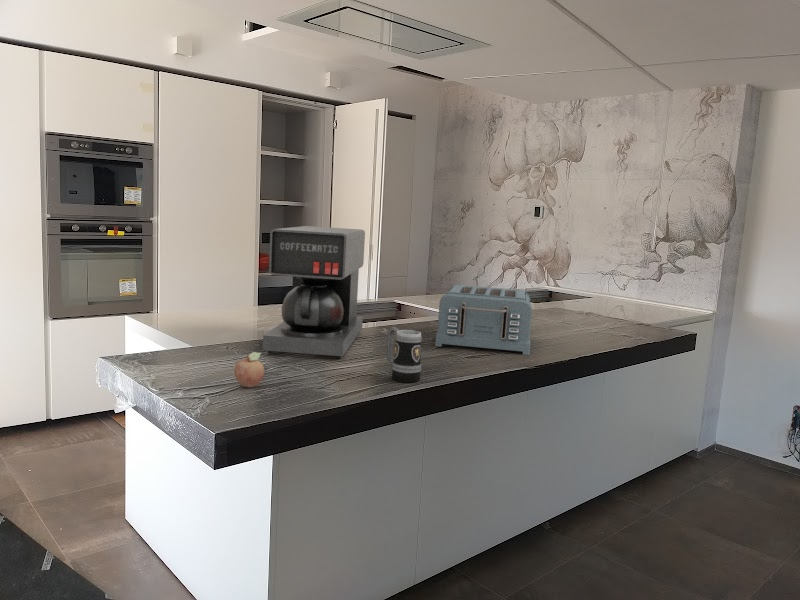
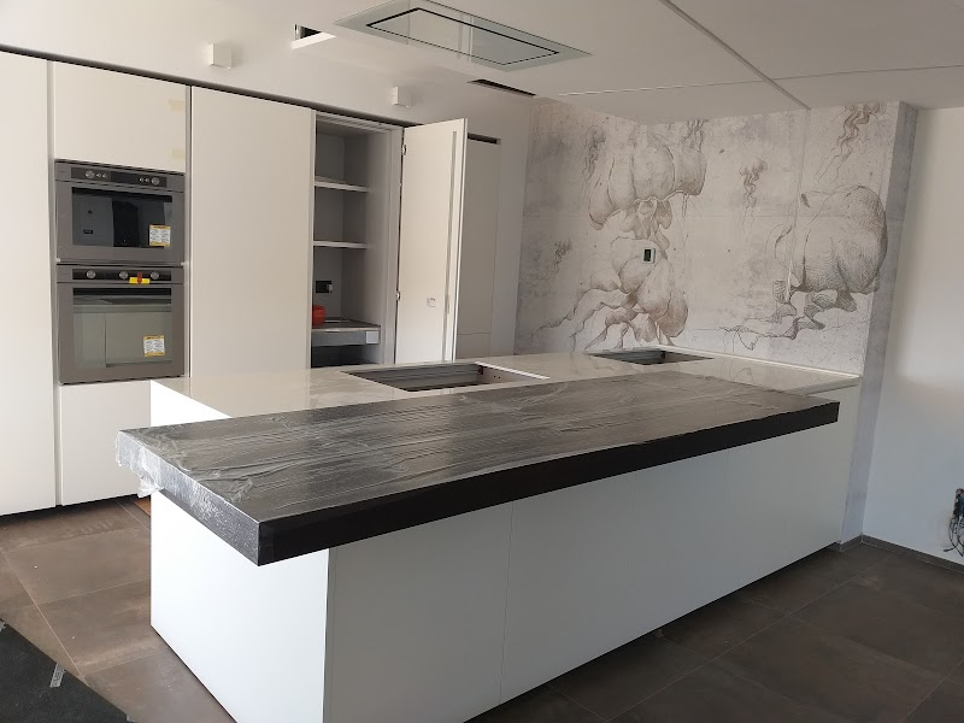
- coffee maker (319, 286)
- mug (402, 353)
- toaster (485, 317)
- fruit (249, 370)
